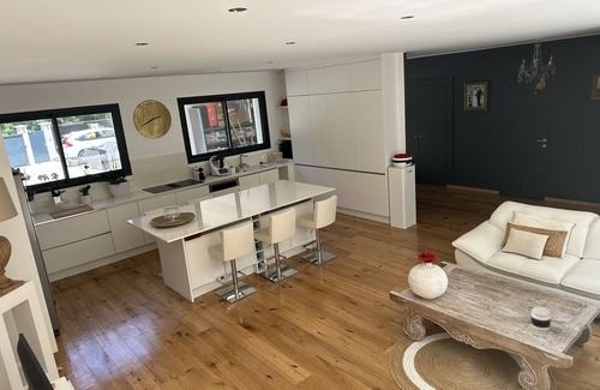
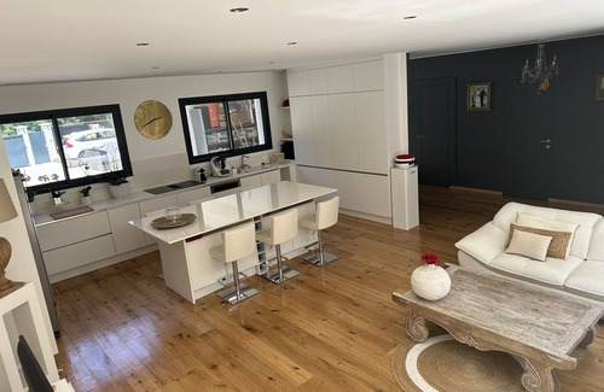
- jar (540, 318)
